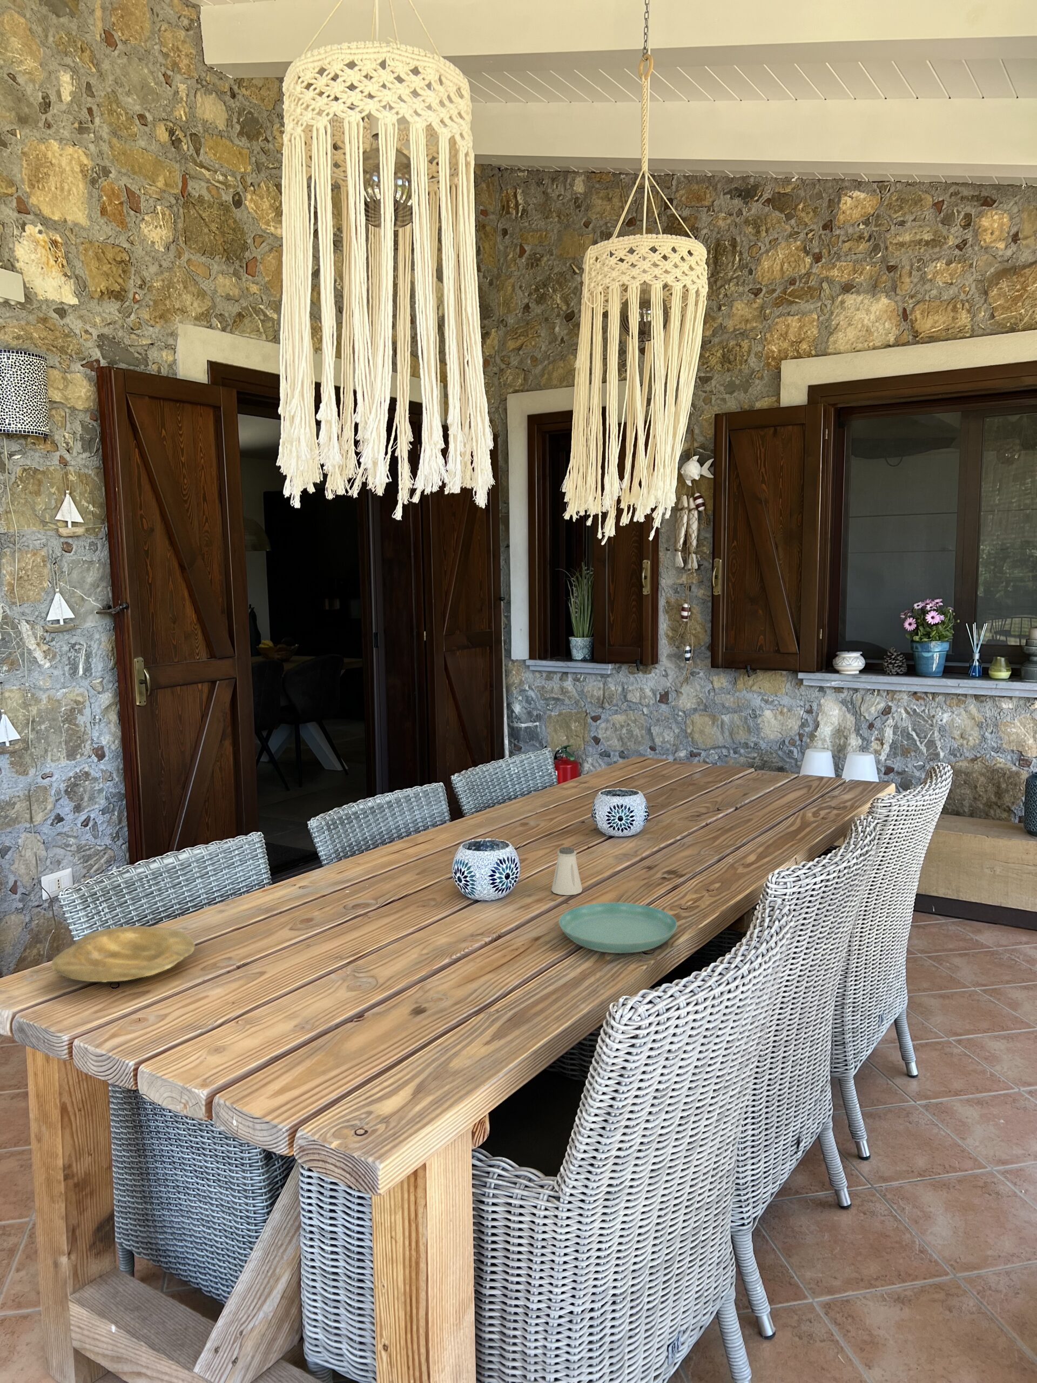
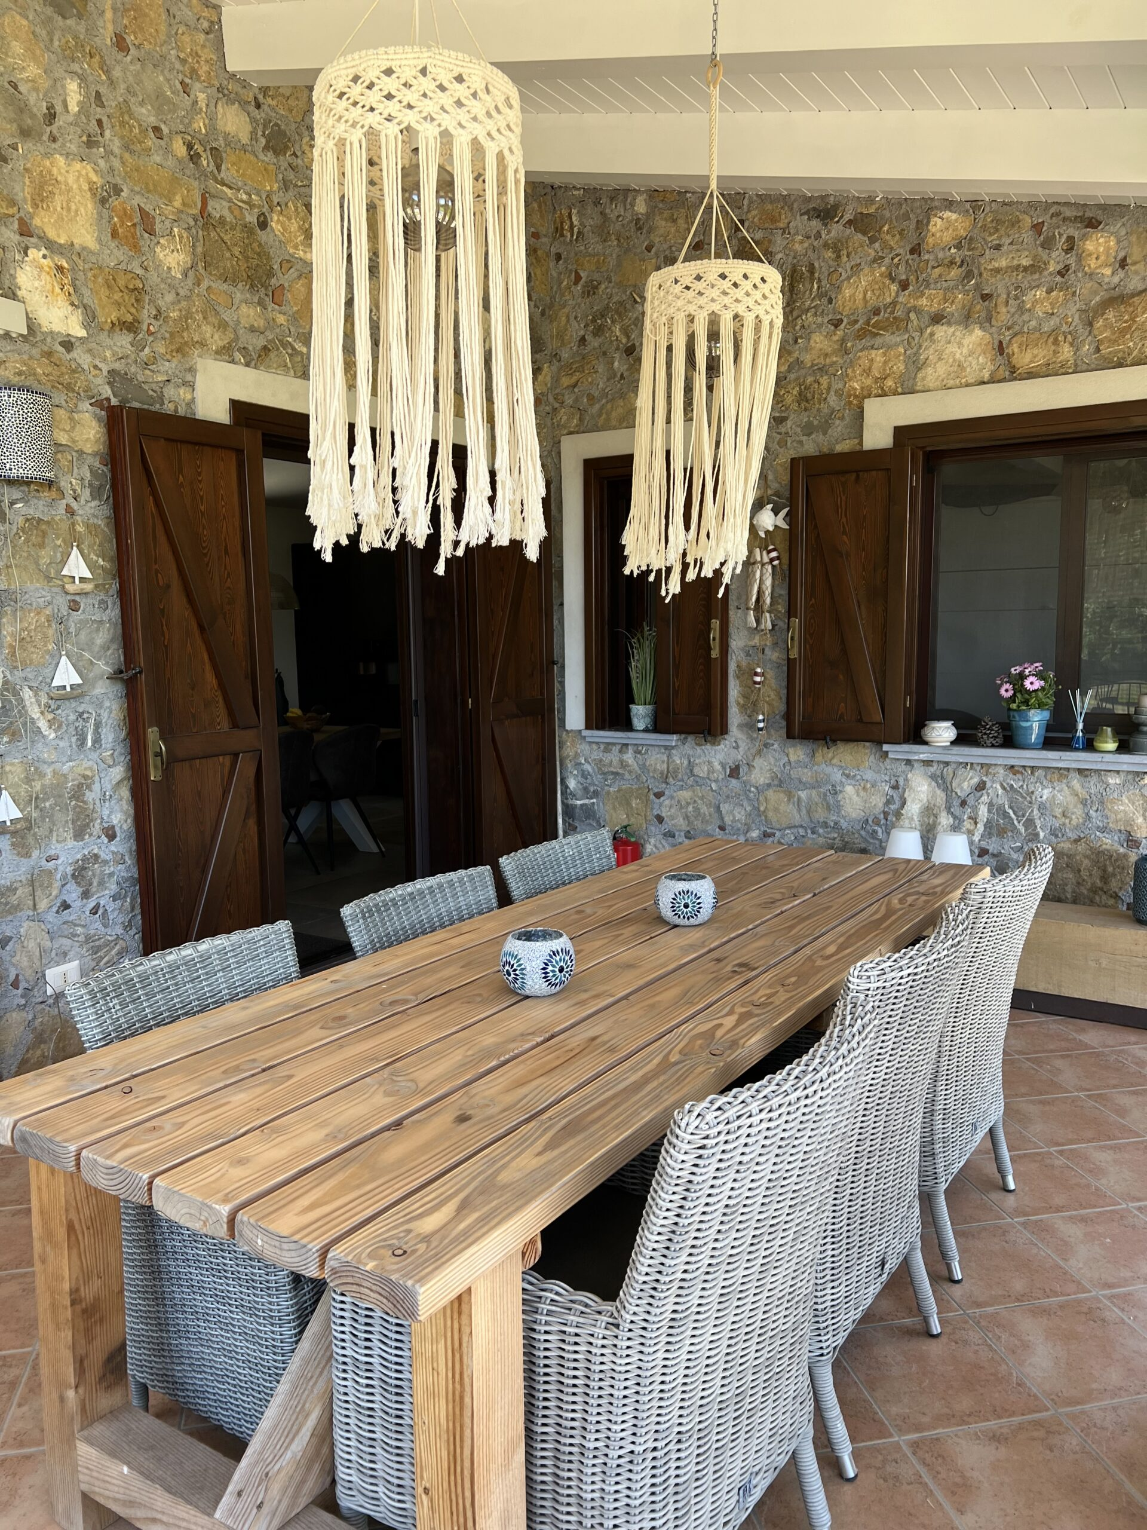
- saltshaker (566, 869)
- plate (126, 958)
- saucer (618, 928)
